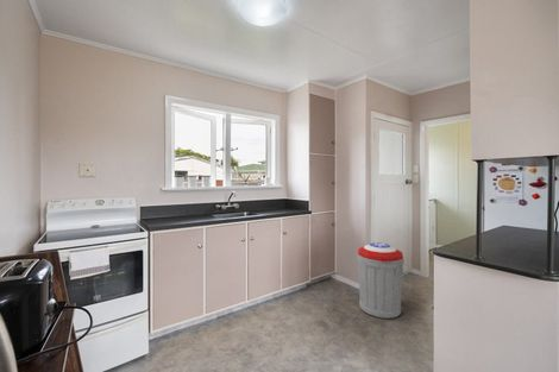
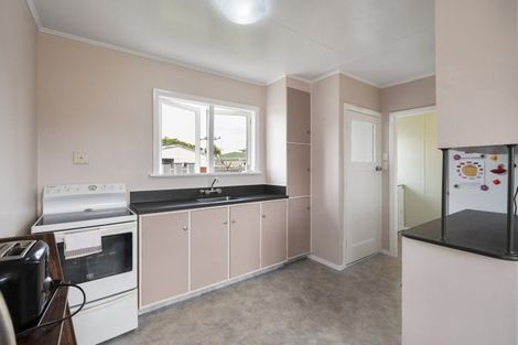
- trash can (379, 276)
